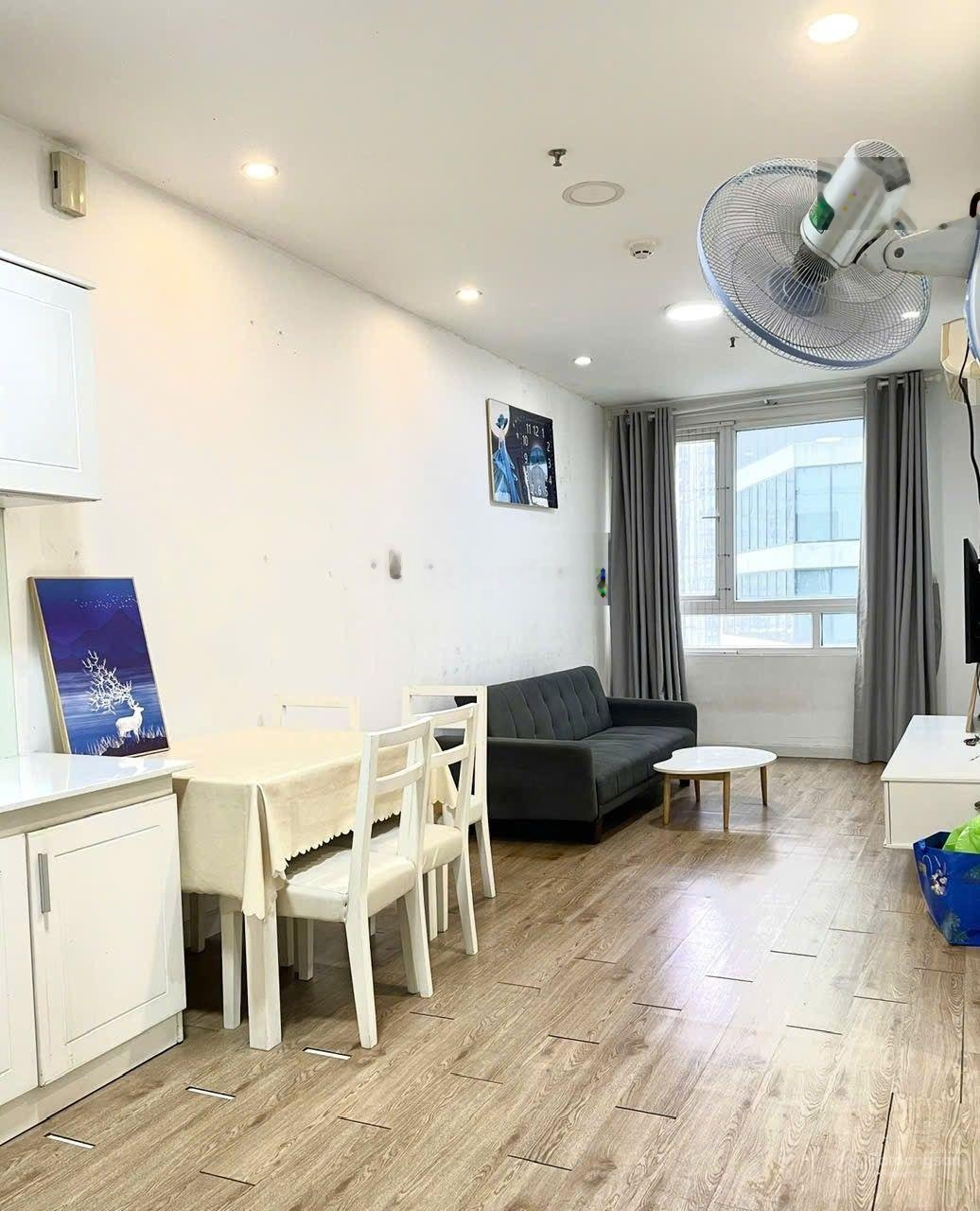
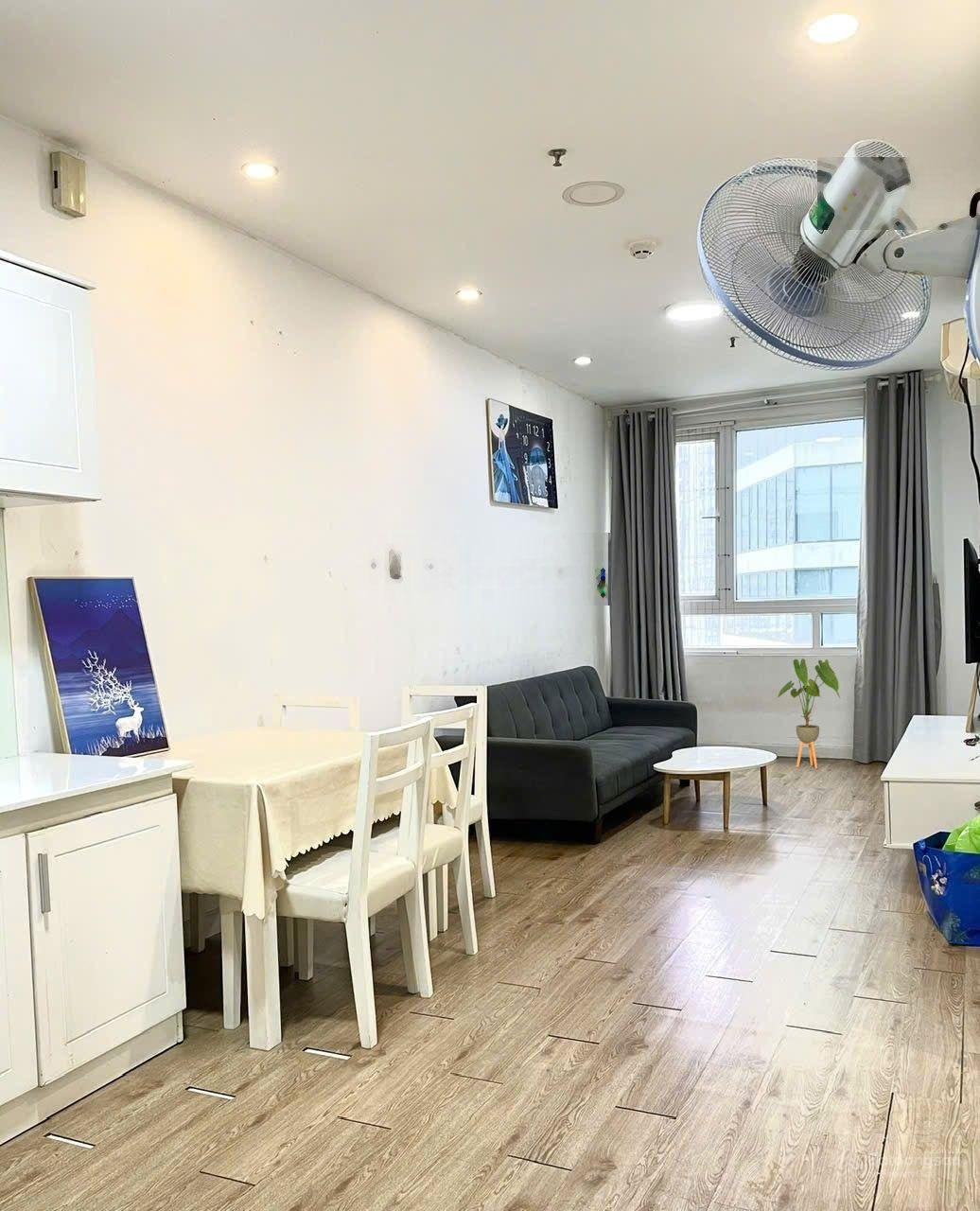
+ house plant (812, 711)
